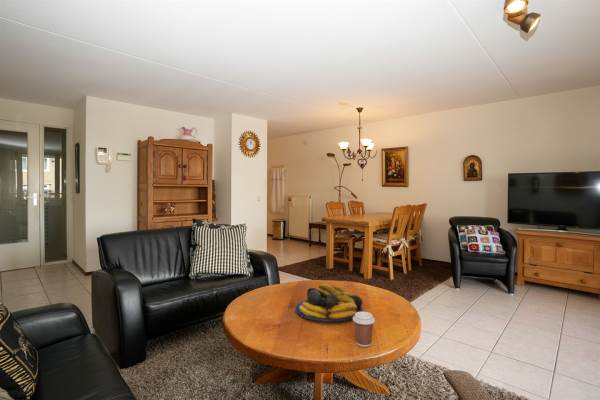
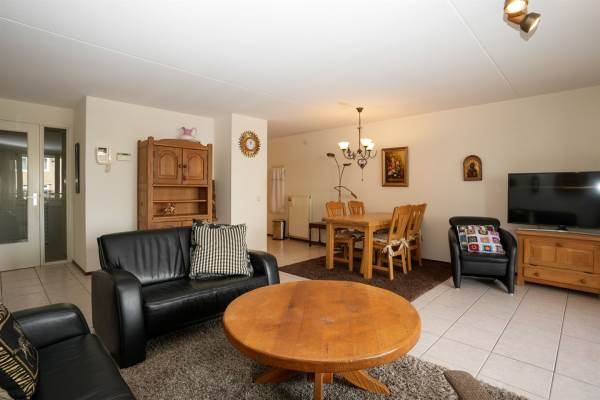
- coffee cup (363, 328)
- fruit bowl (328, 297)
